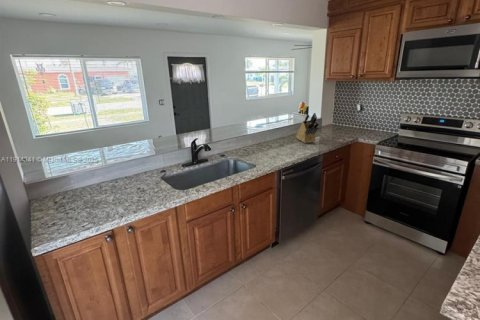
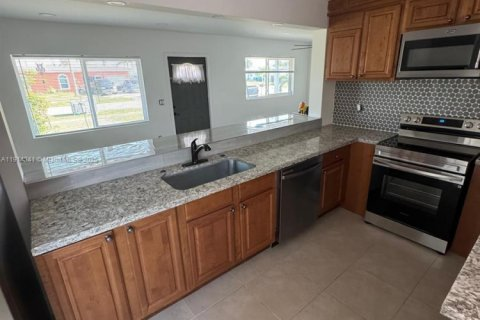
- knife block (307, 126)
